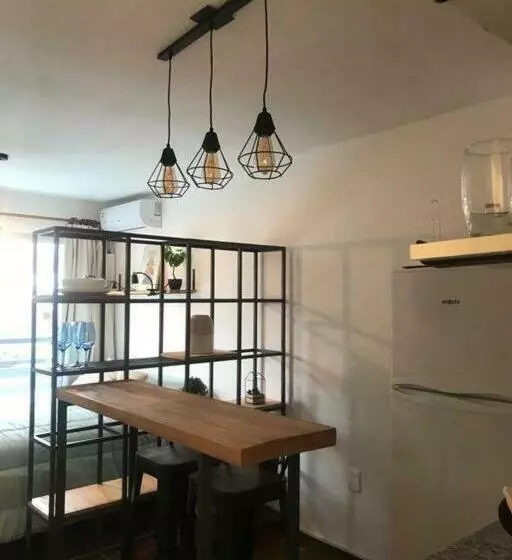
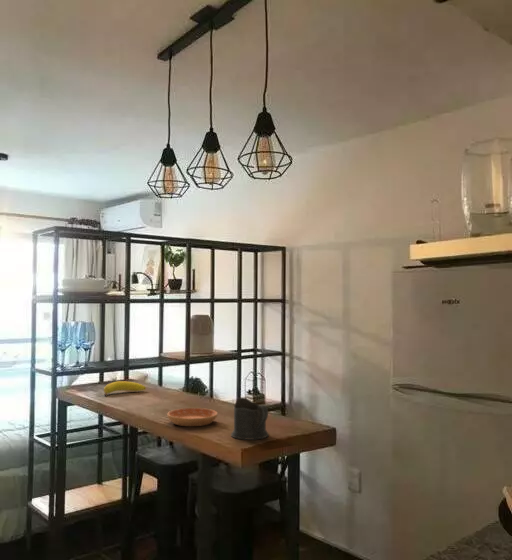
+ cup (252, 418)
+ saucer (192, 417)
+ fruit (122, 387)
